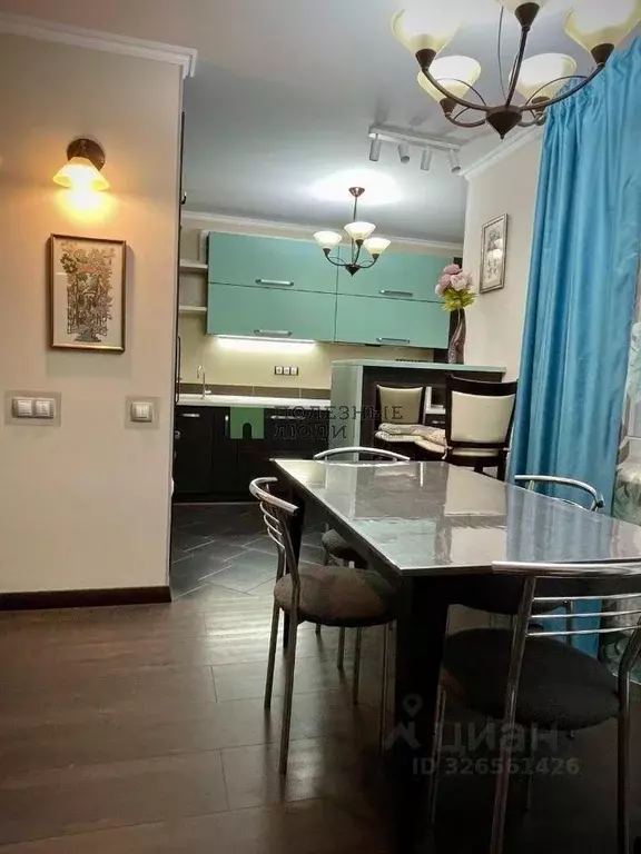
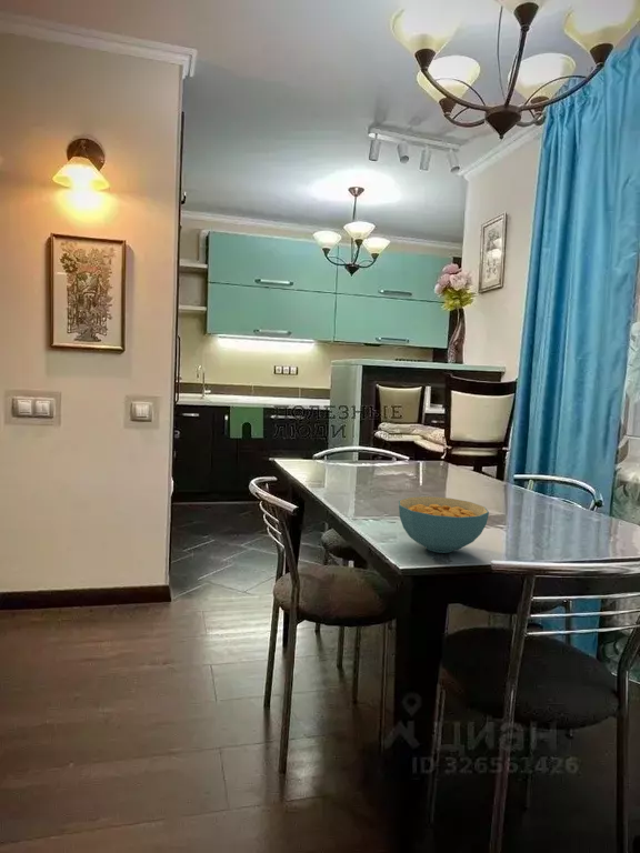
+ cereal bowl (440, 528)
